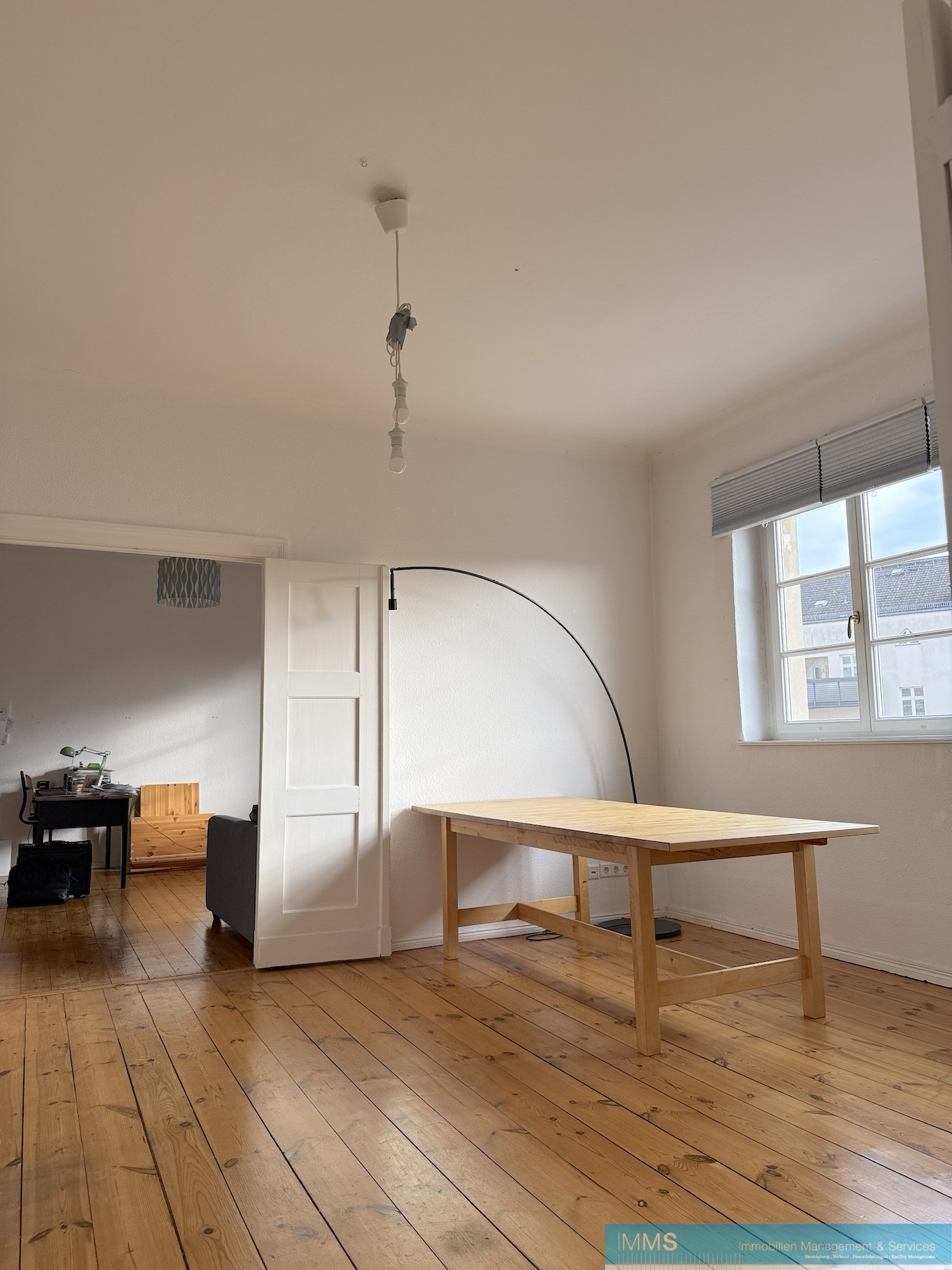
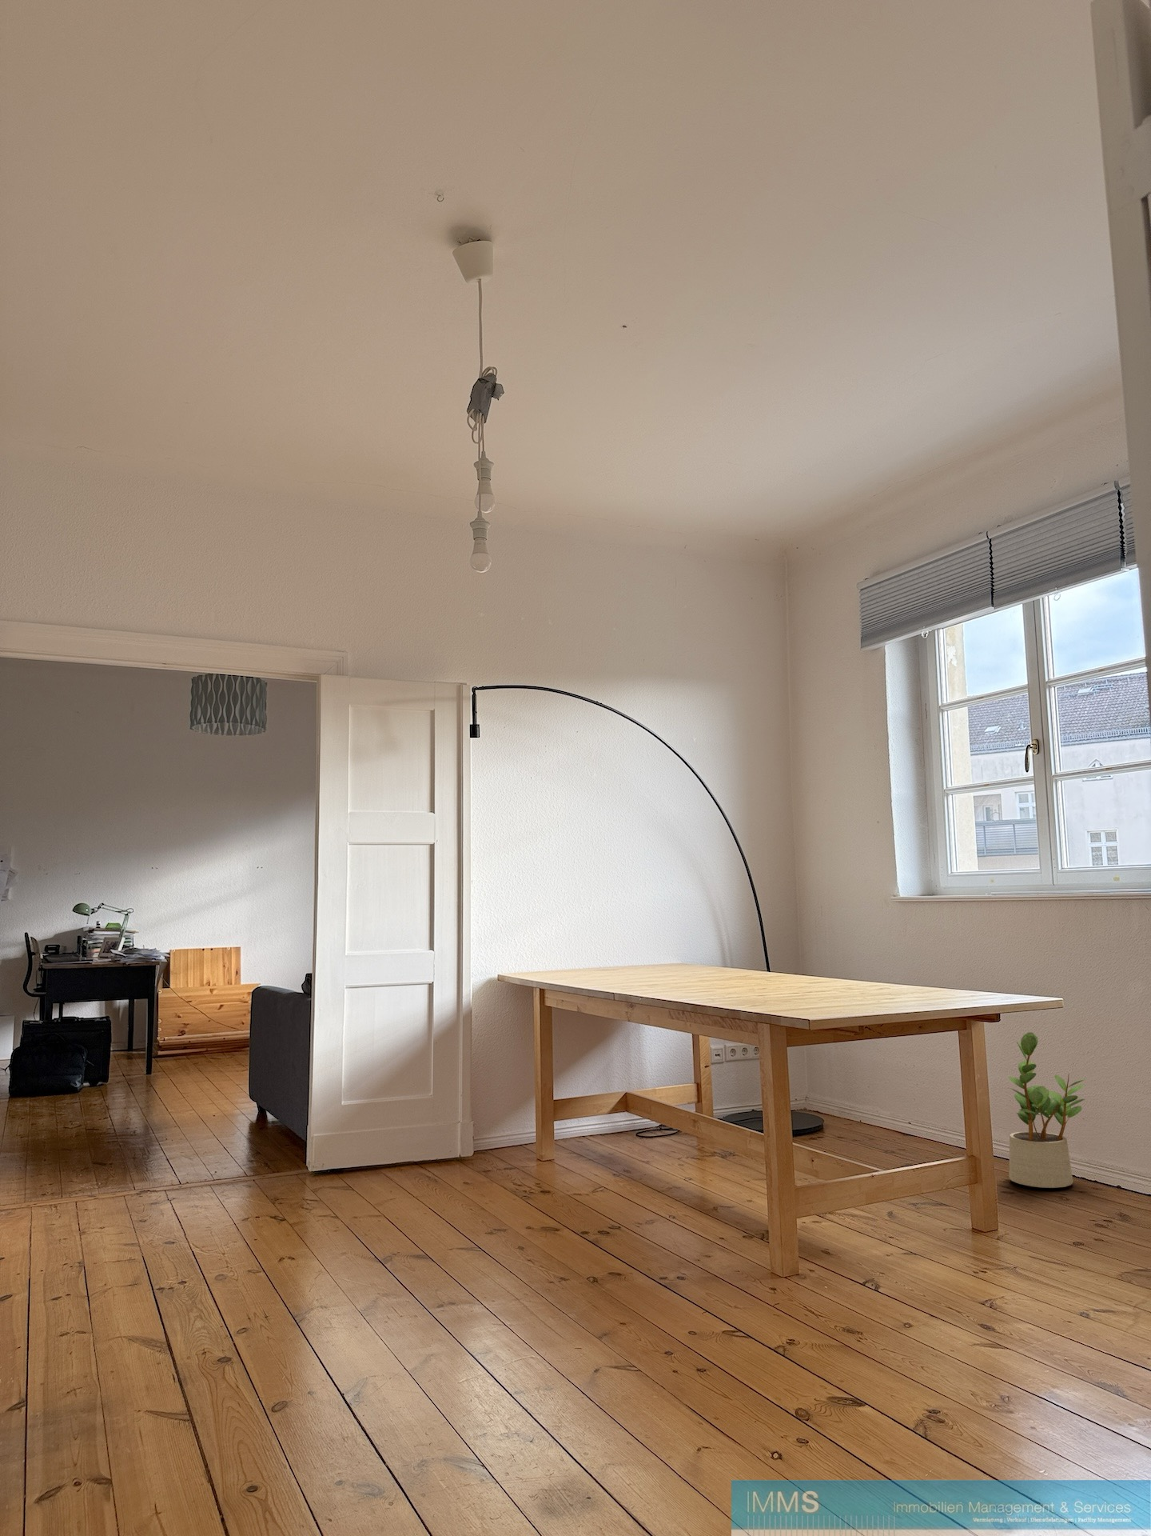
+ potted plant (1045, 1107)
